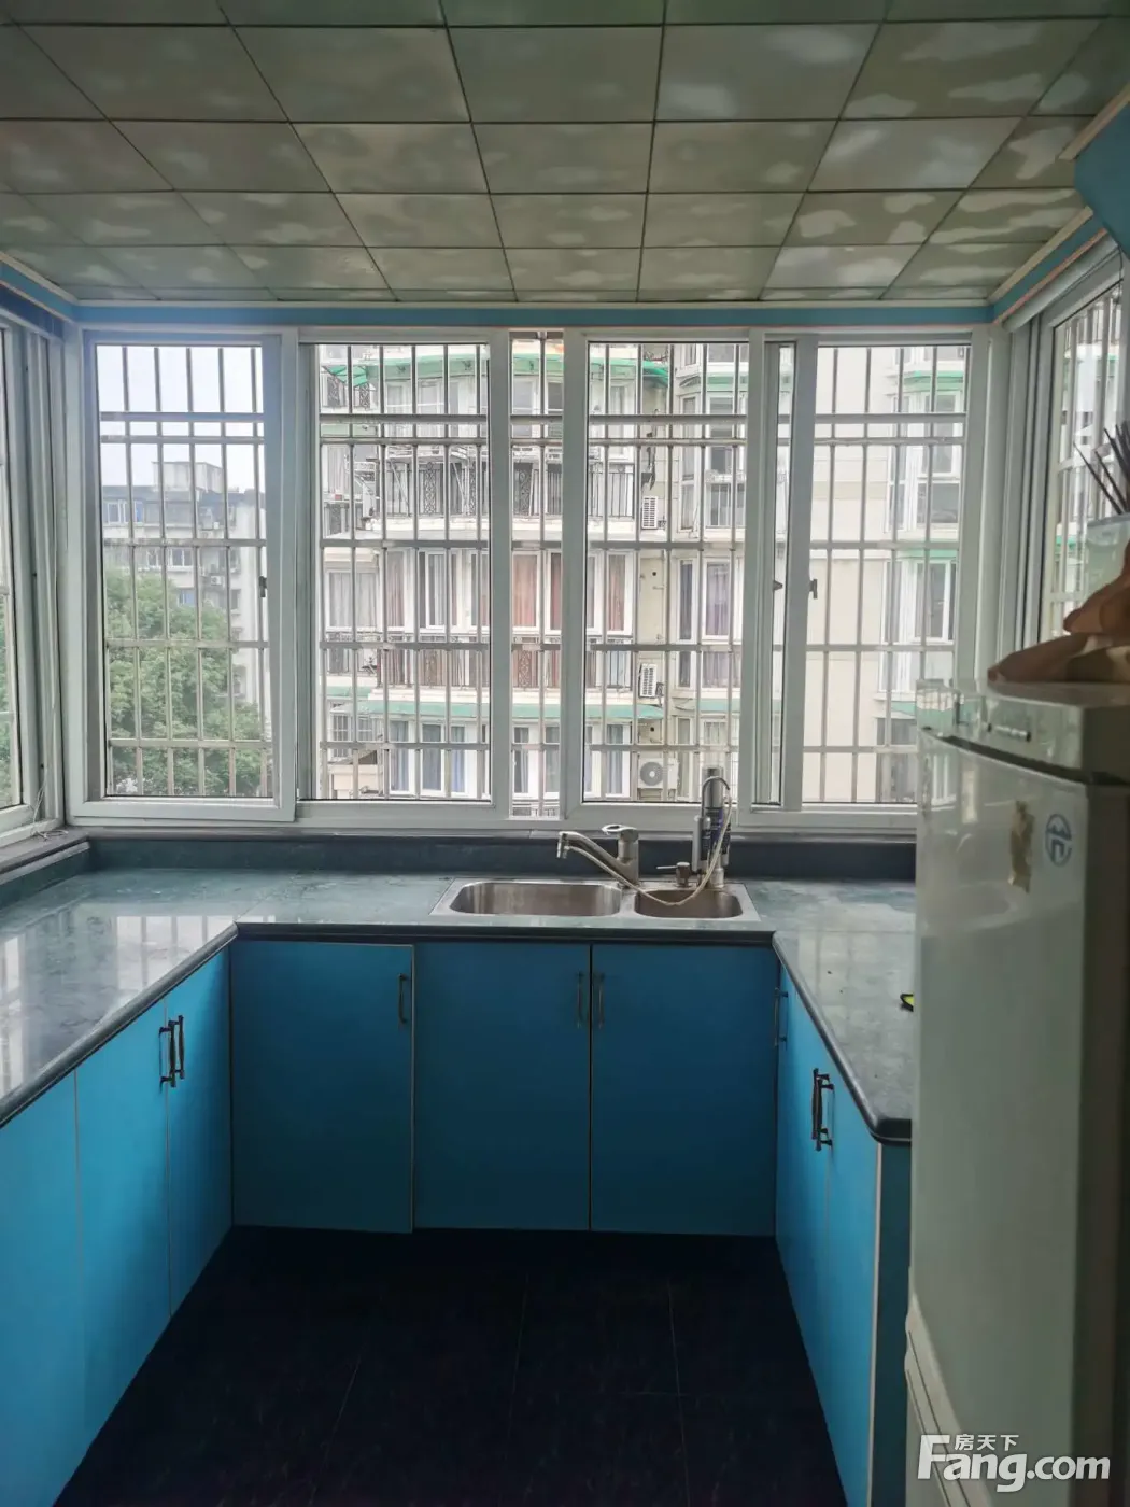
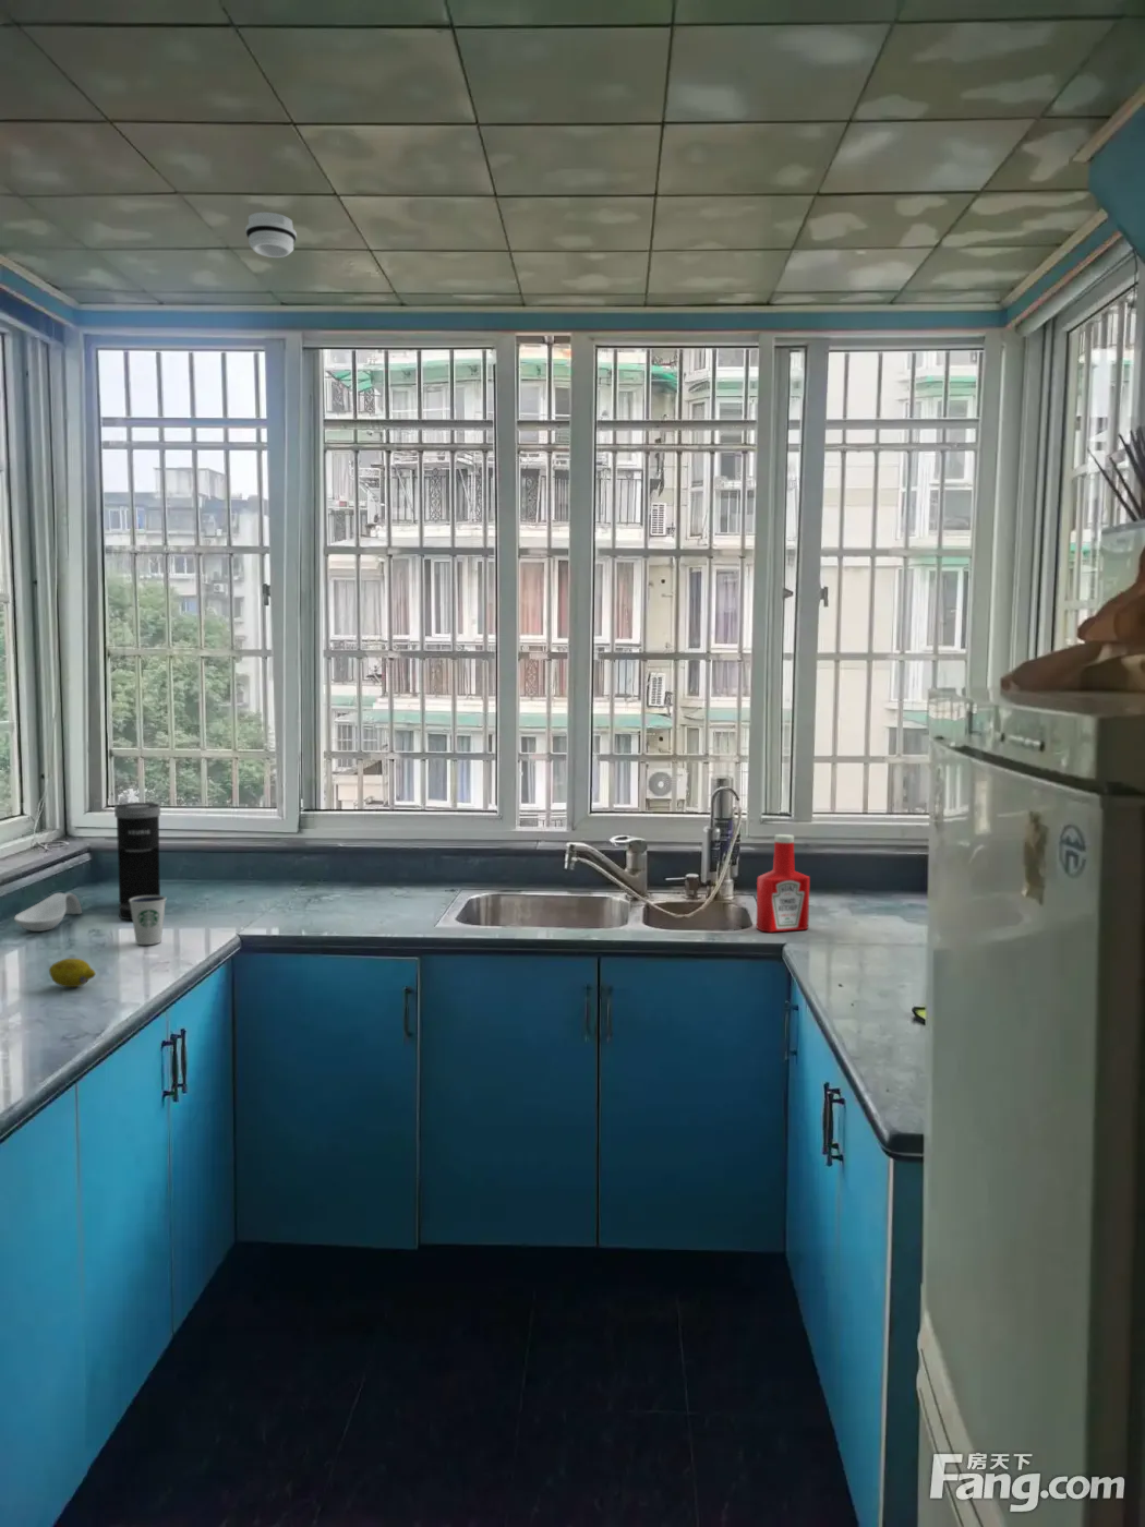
+ soap bottle (783, 881)
+ dixie cup (148, 921)
+ fruit (73, 972)
+ spoon rest (52, 910)
+ smoke detector (271, 236)
+ coffee maker (138, 856)
